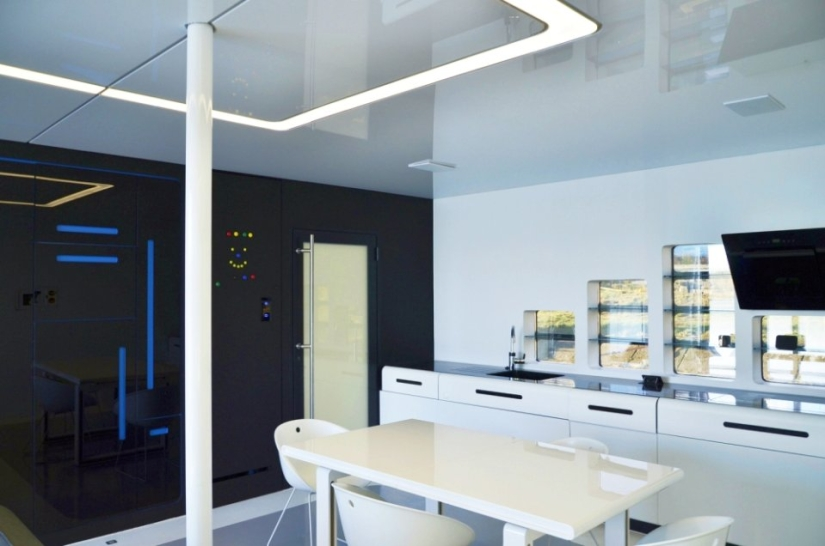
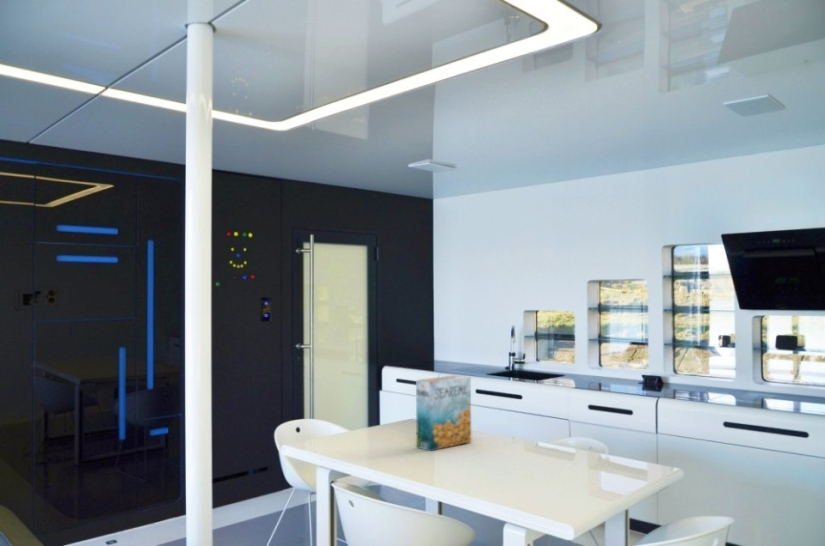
+ cereal box (444, 411)
